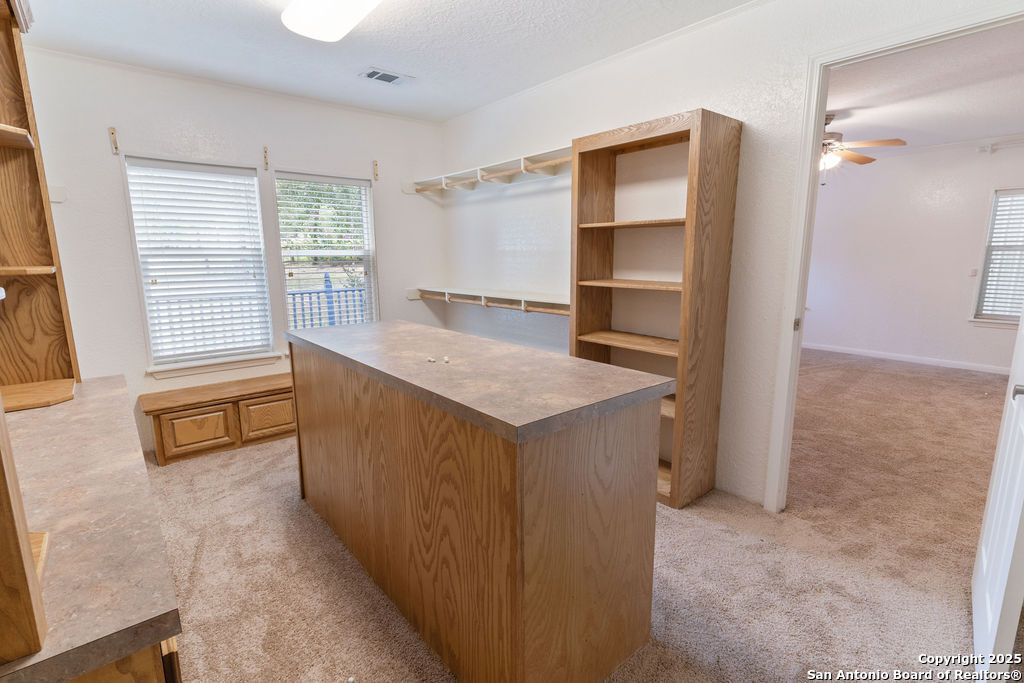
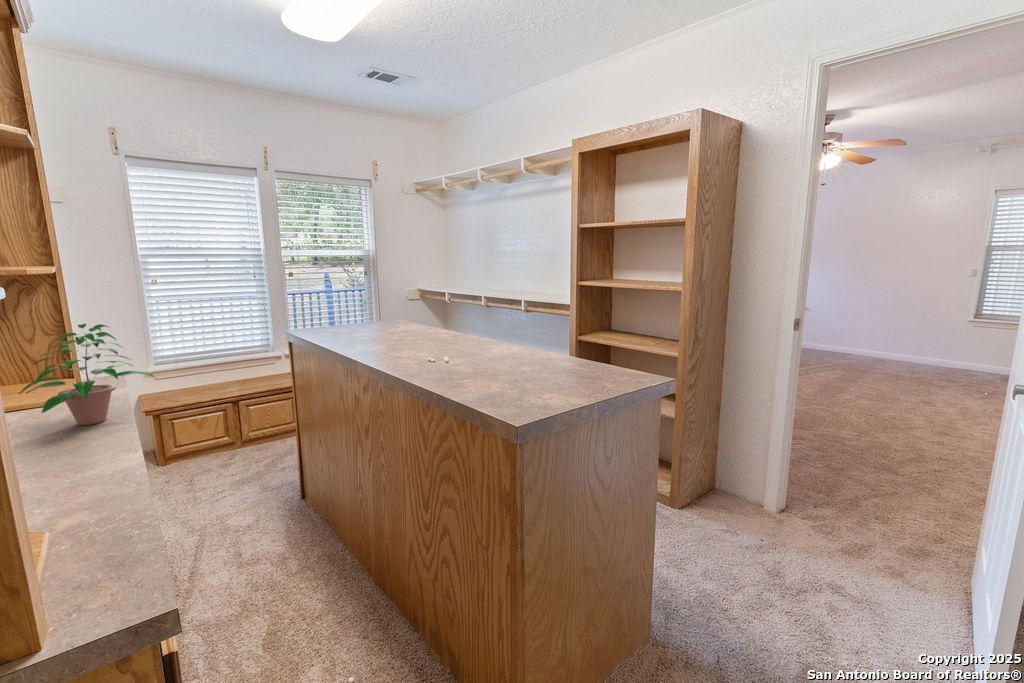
+ potted plant (83, 372)
